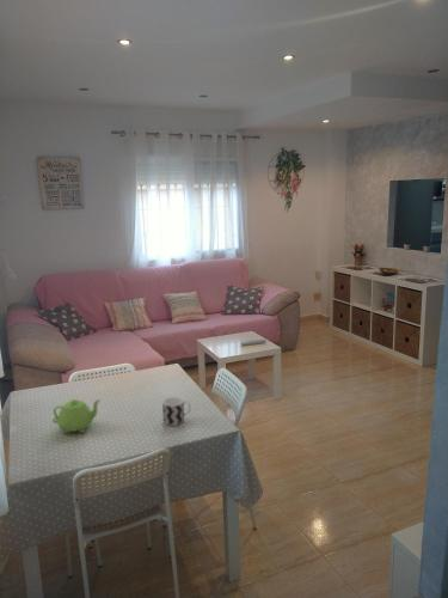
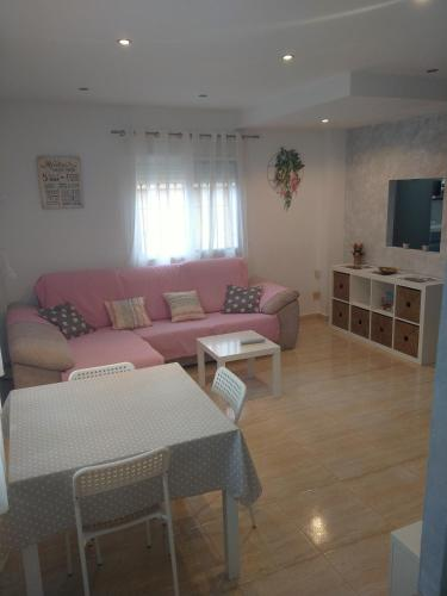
- teakettle (76, 414)
- cup (177, 410)
